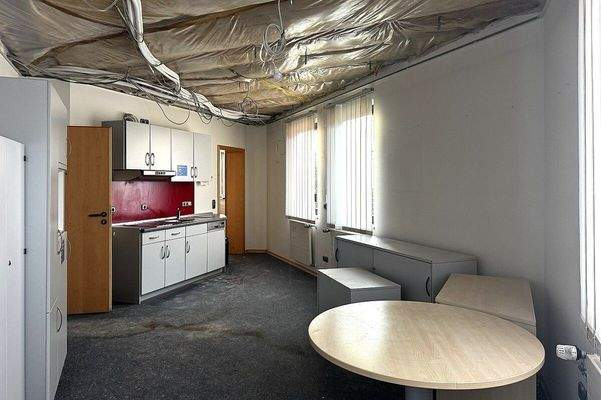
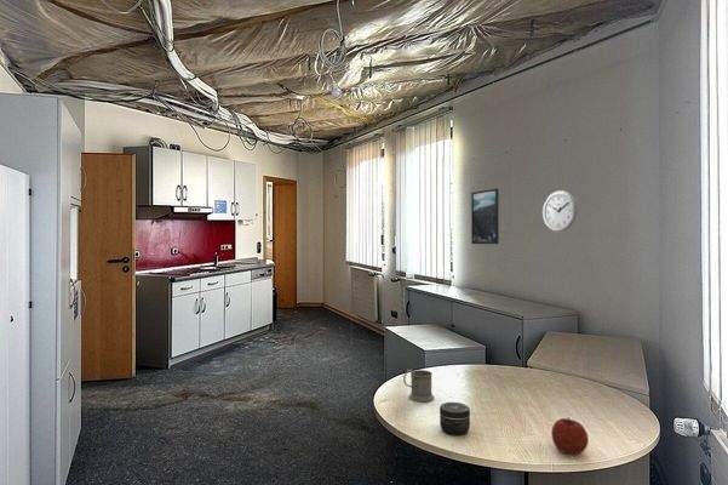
+ fruit (568, 433)
+ mug (417, 383)
+ jar (454, 417)
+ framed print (485, 217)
+ wall clock (558, 211)
